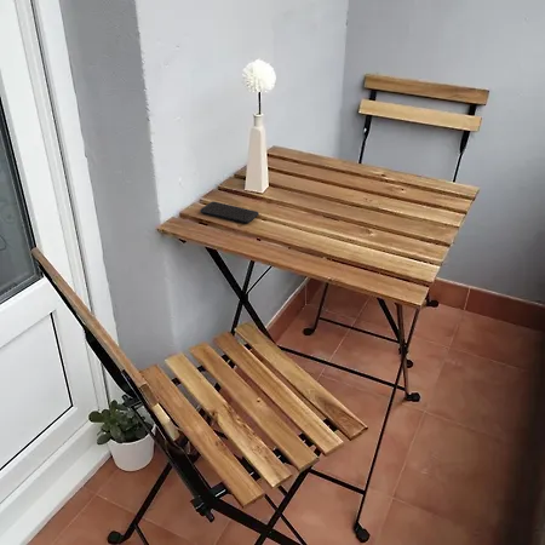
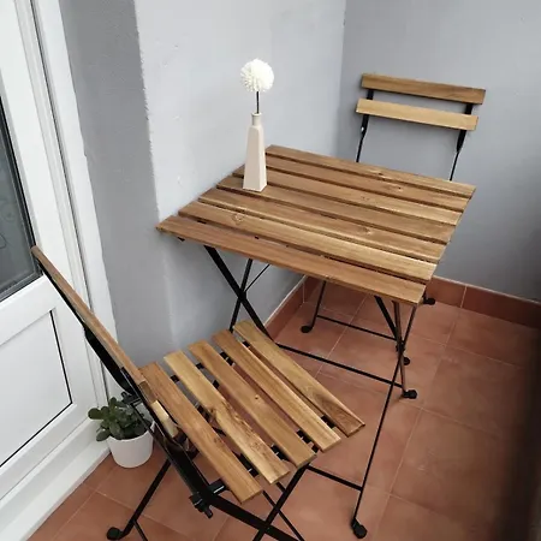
- smartphone (229, 212)
